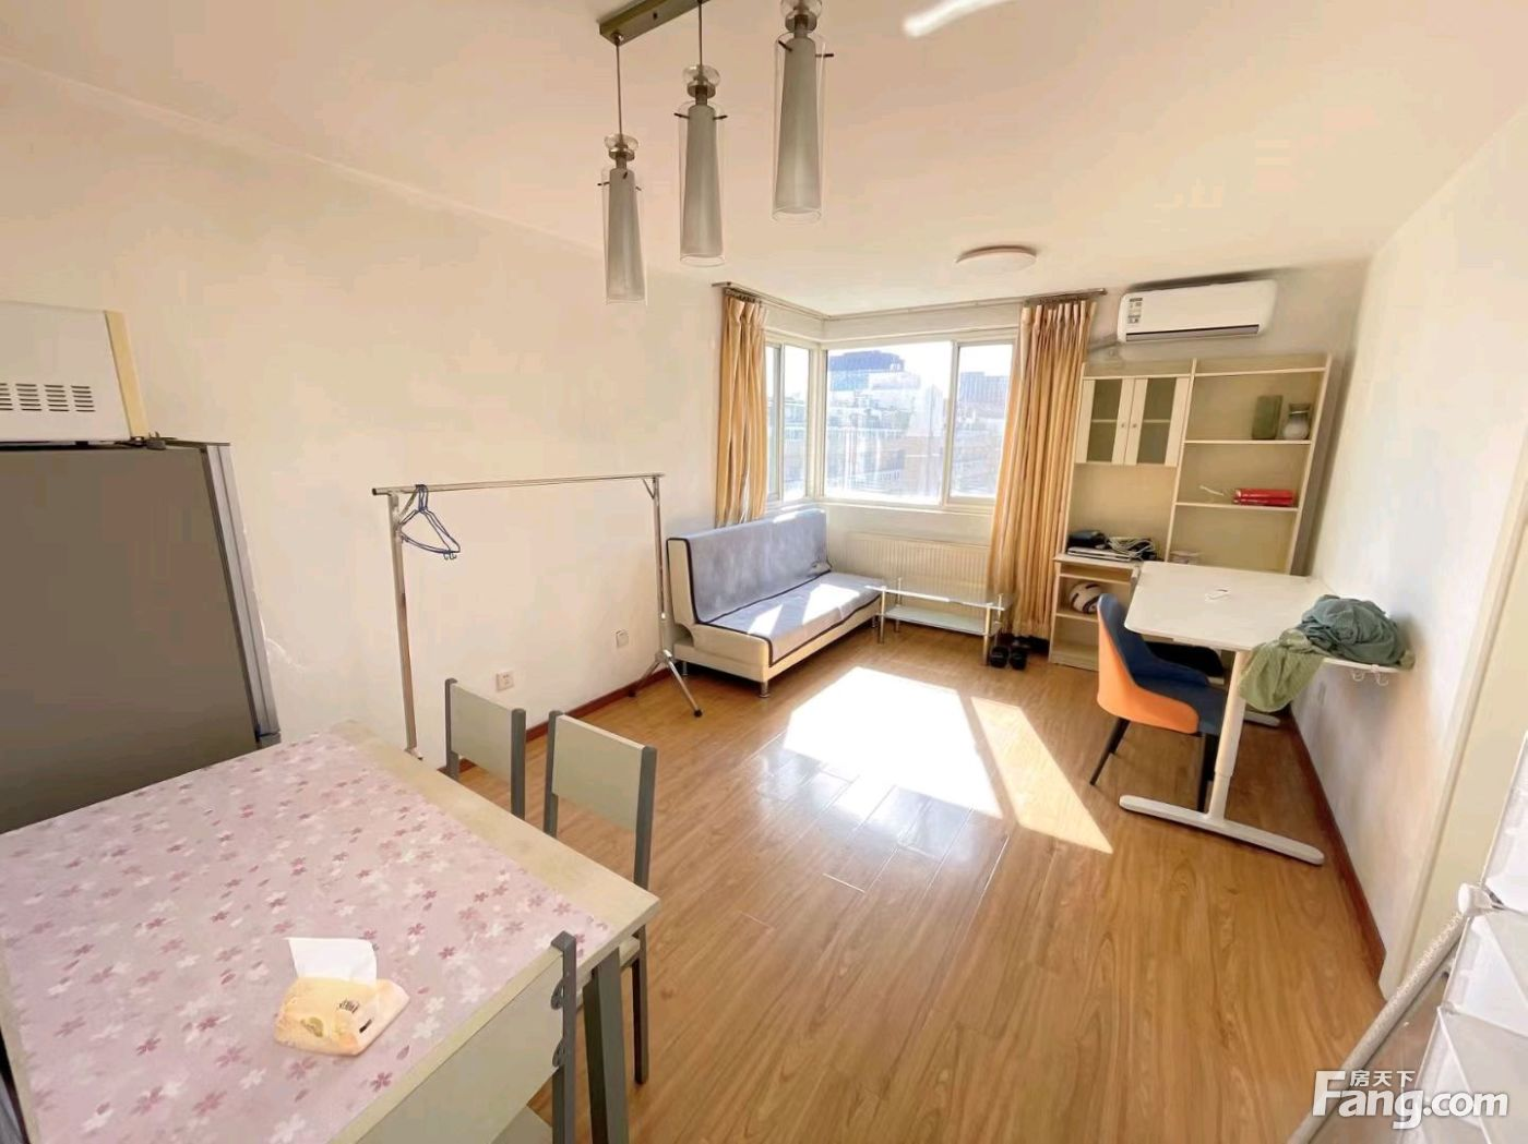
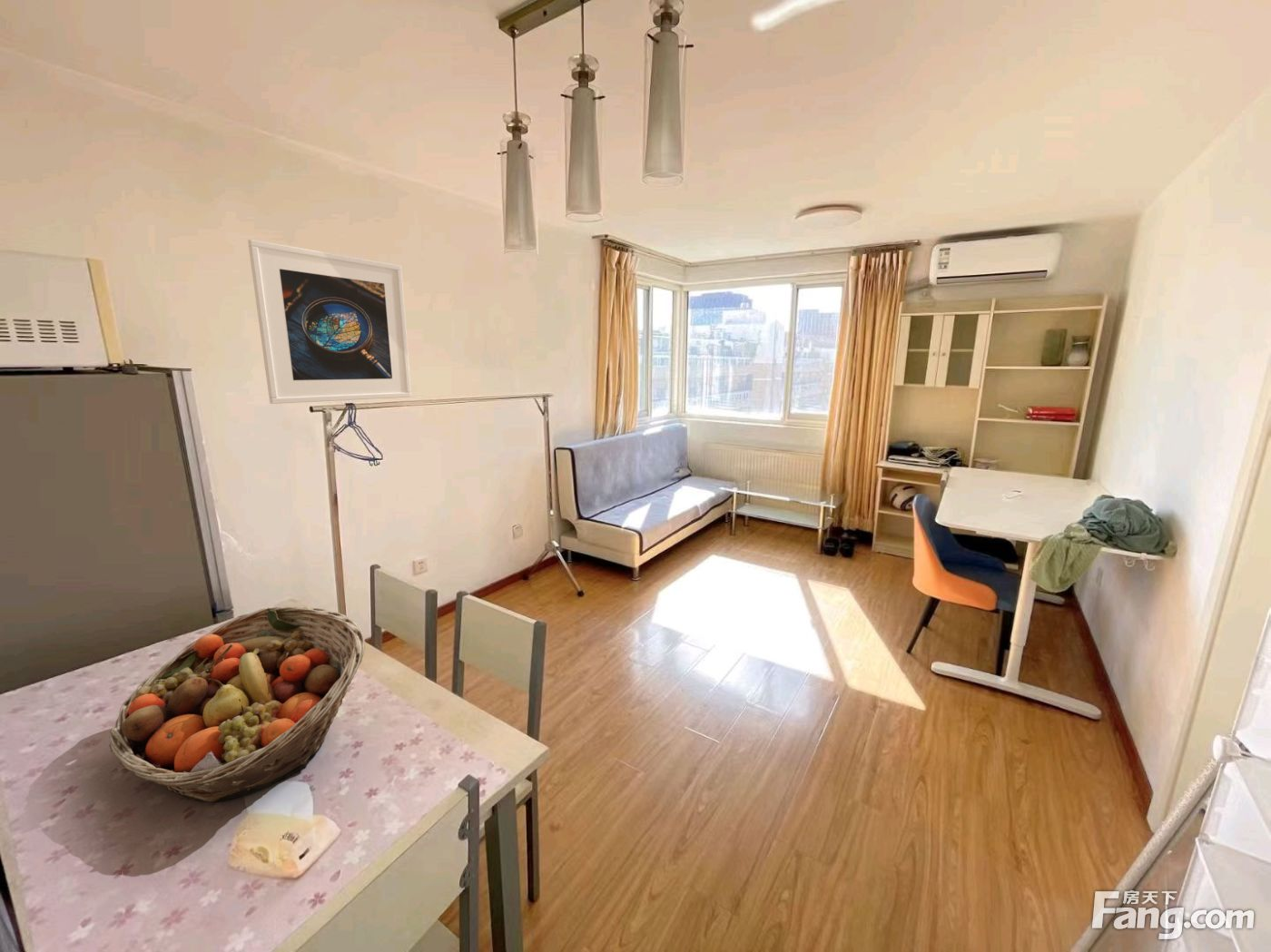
+ fruit basket (250, 693)
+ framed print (340, 329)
